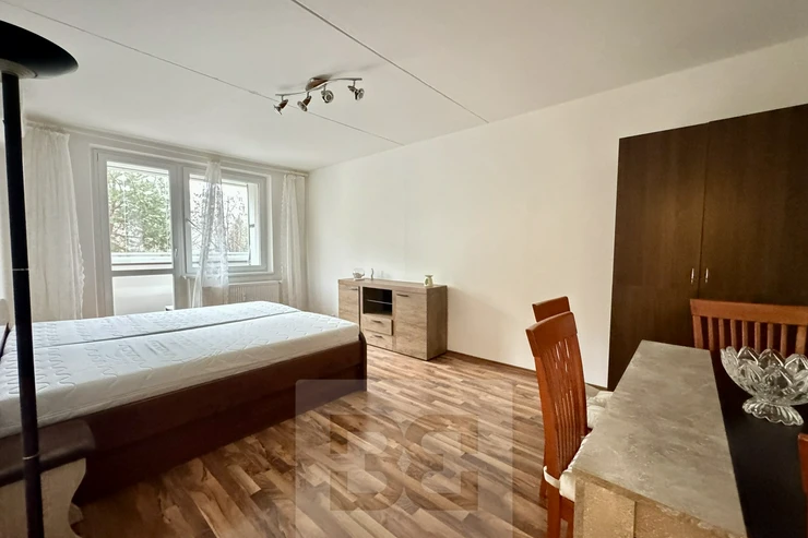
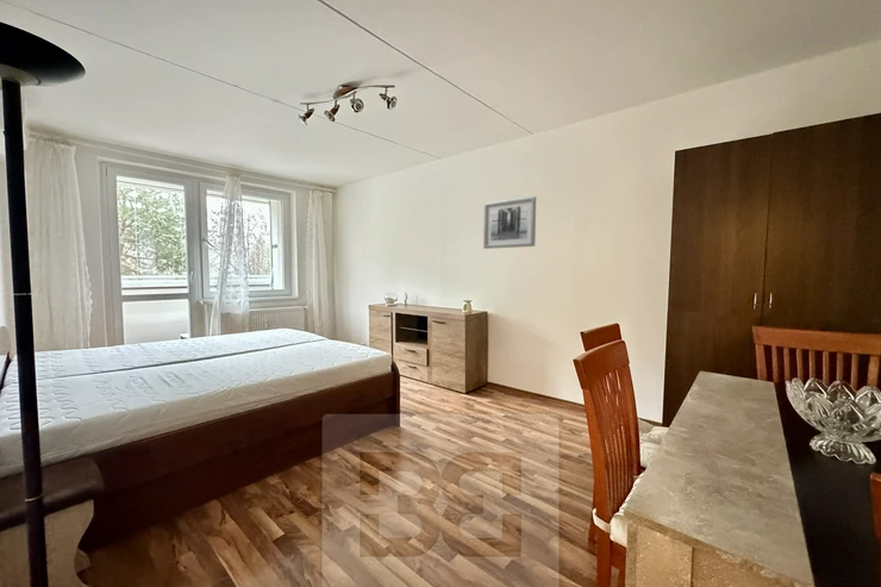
+ wall art (508, 224)
